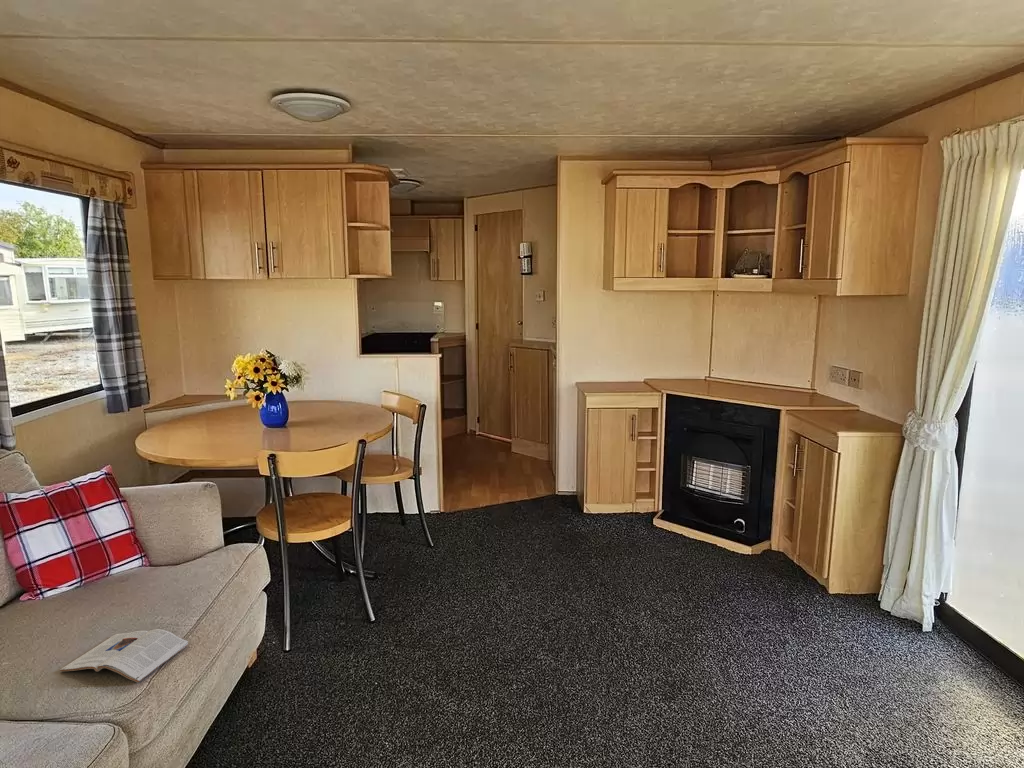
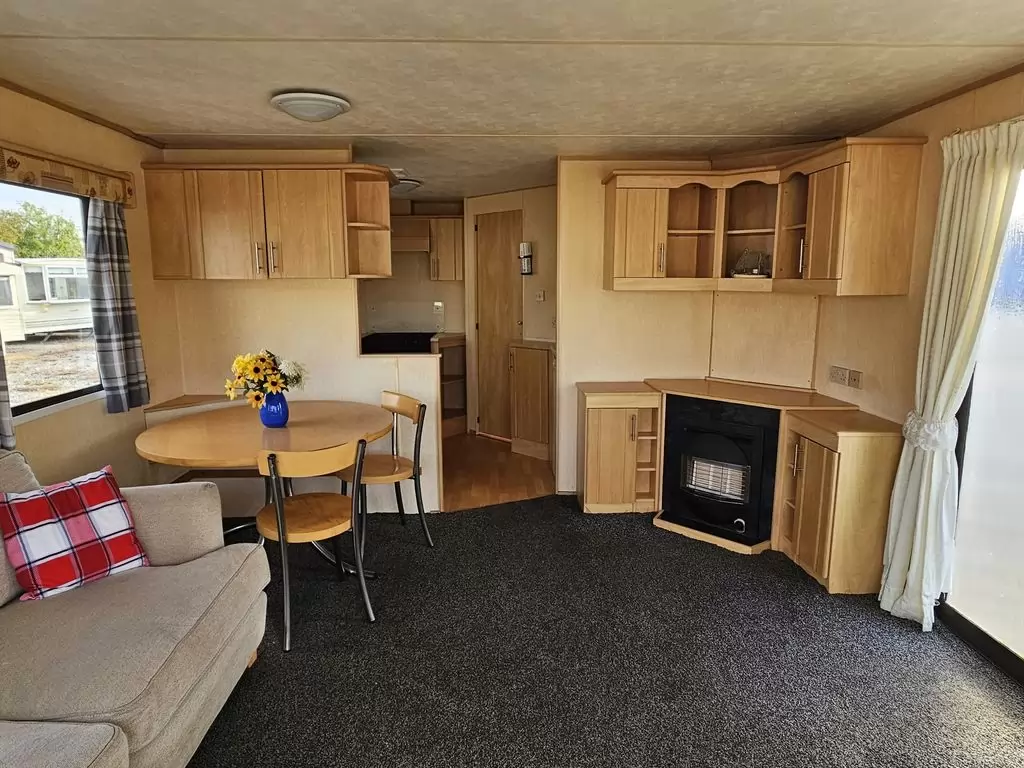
- magazine (125, 651)
